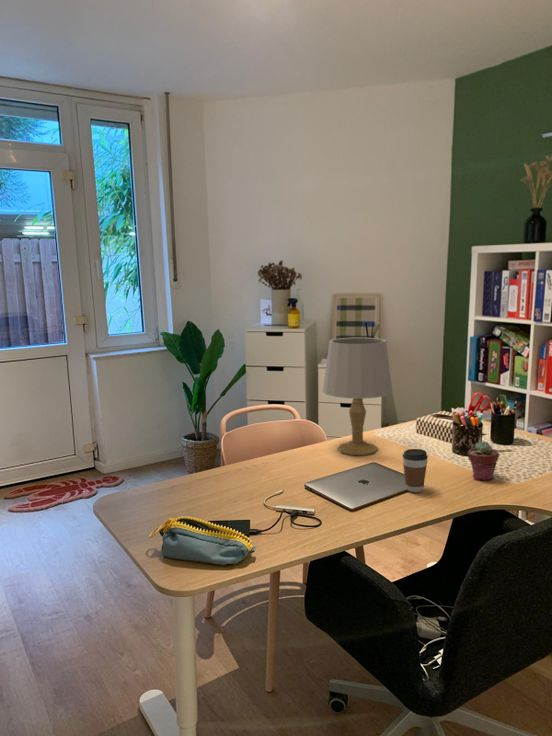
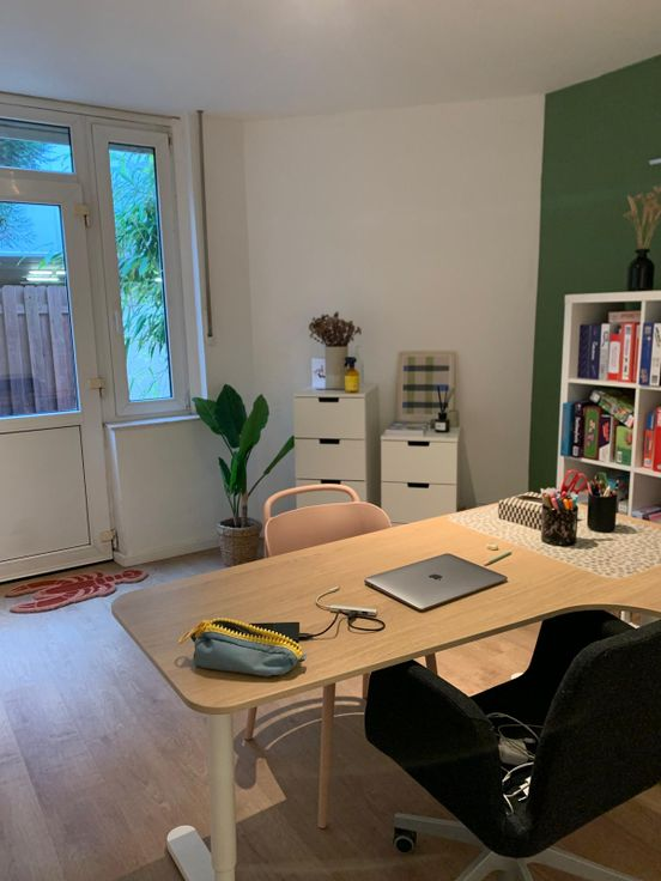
- coffee cup (414, 470)
- potted succulent (483, 459)
- table lamp (357, 395)
